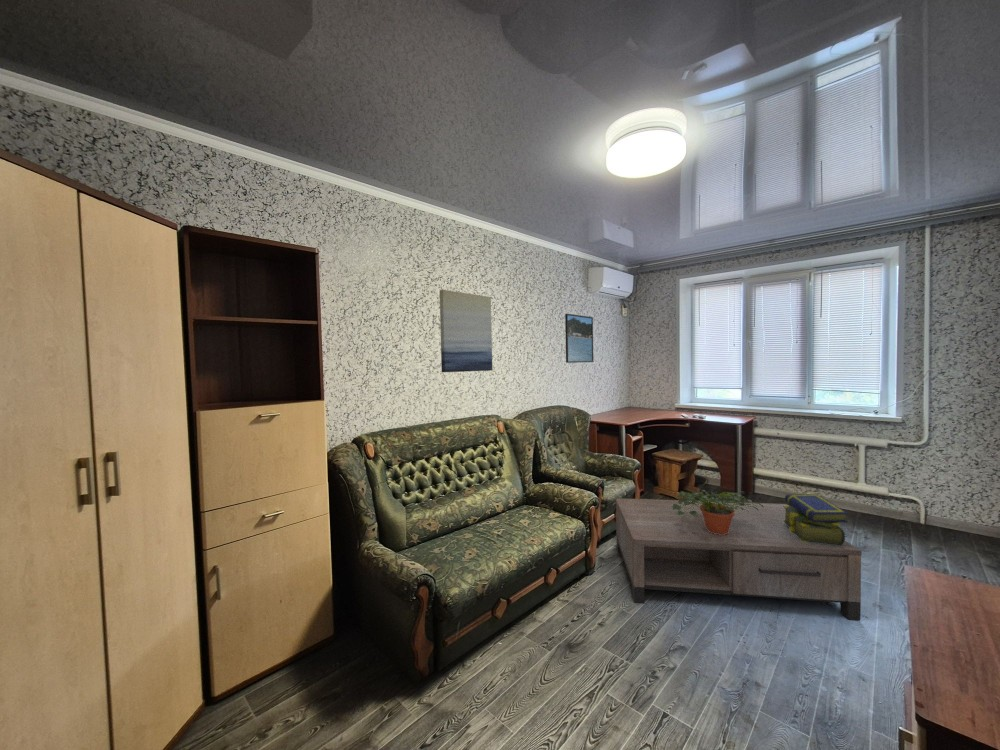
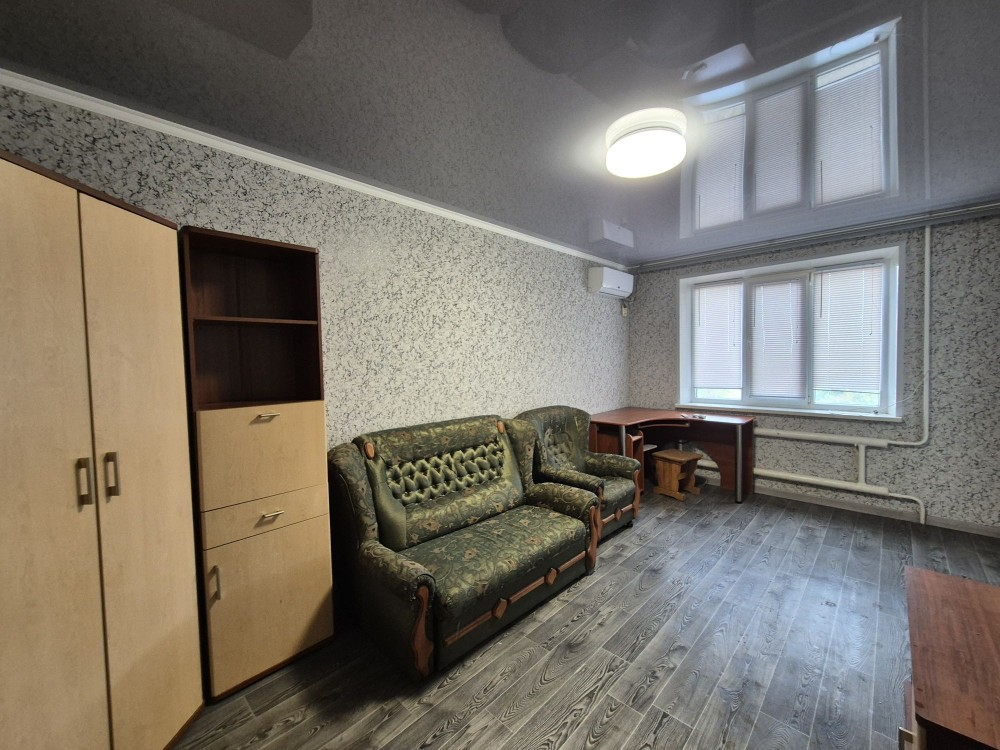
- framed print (579, 339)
- potted plant (711, 507)
- wall art (467, 332)
- stack of books (814, 517)
- coffee table (717, 548)
